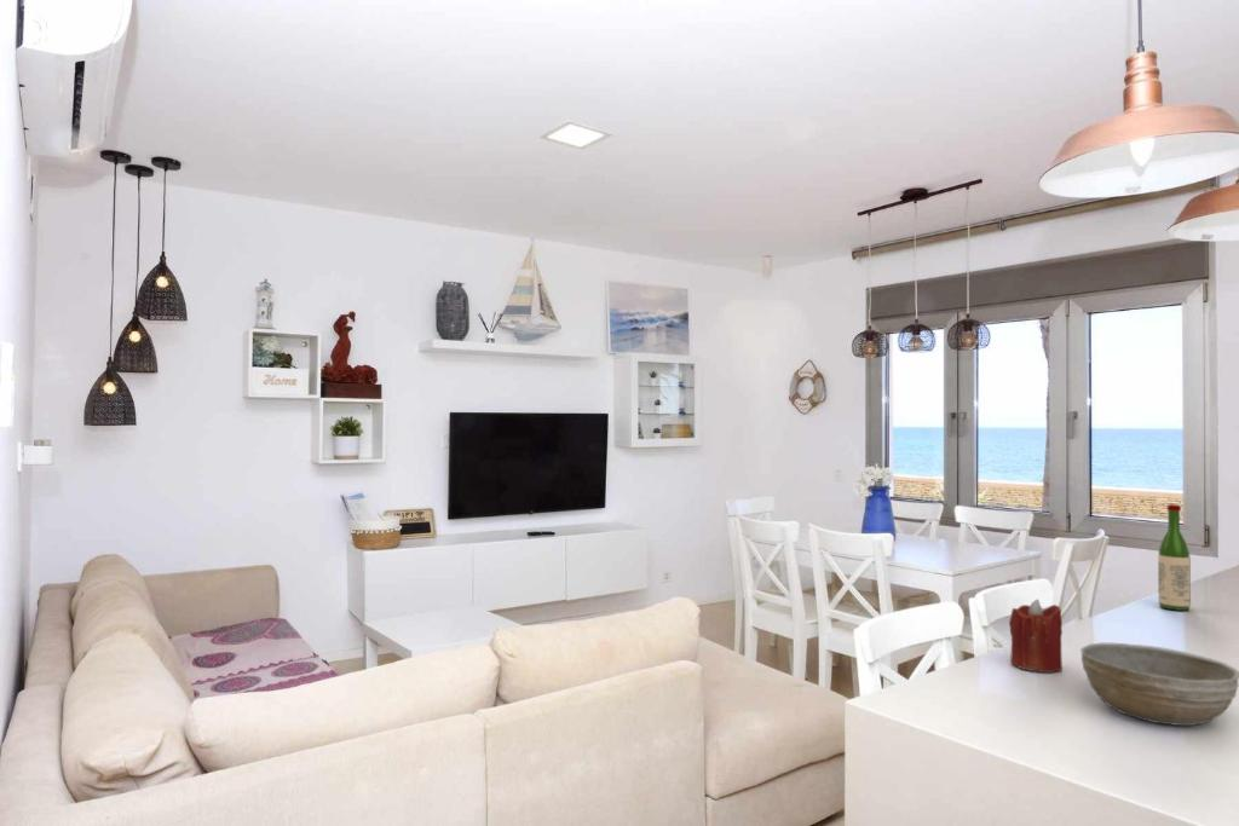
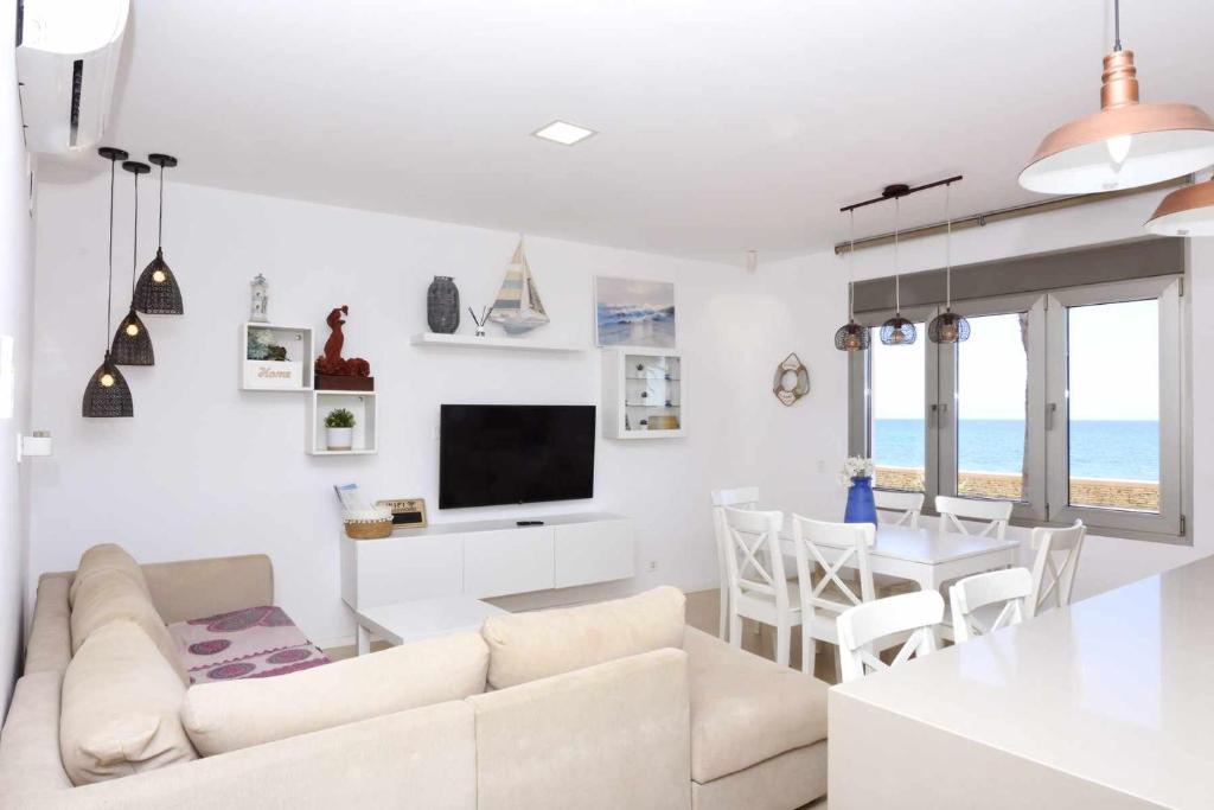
- candle (1036, 633)
- wine bottle (1174, 556)
- bowl (1157, 685)
